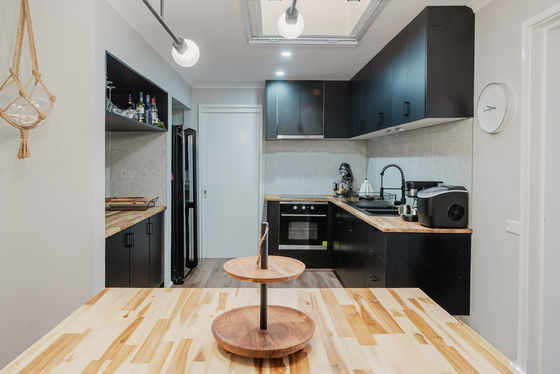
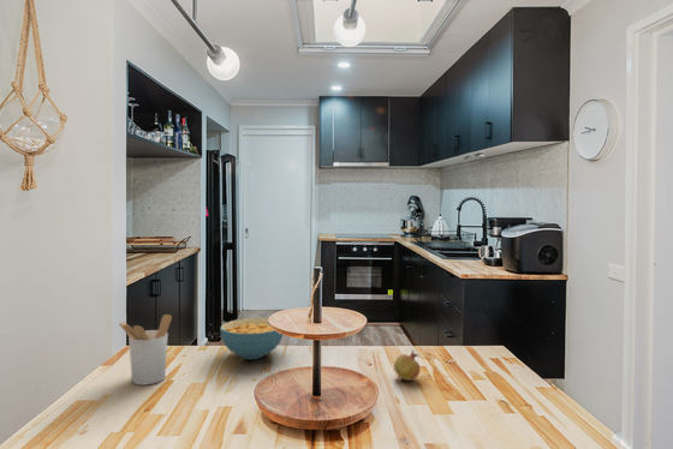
+ fruit (406, 365)
+ cereal bowl (252, 340)
+ utensil holder (143, 348)
